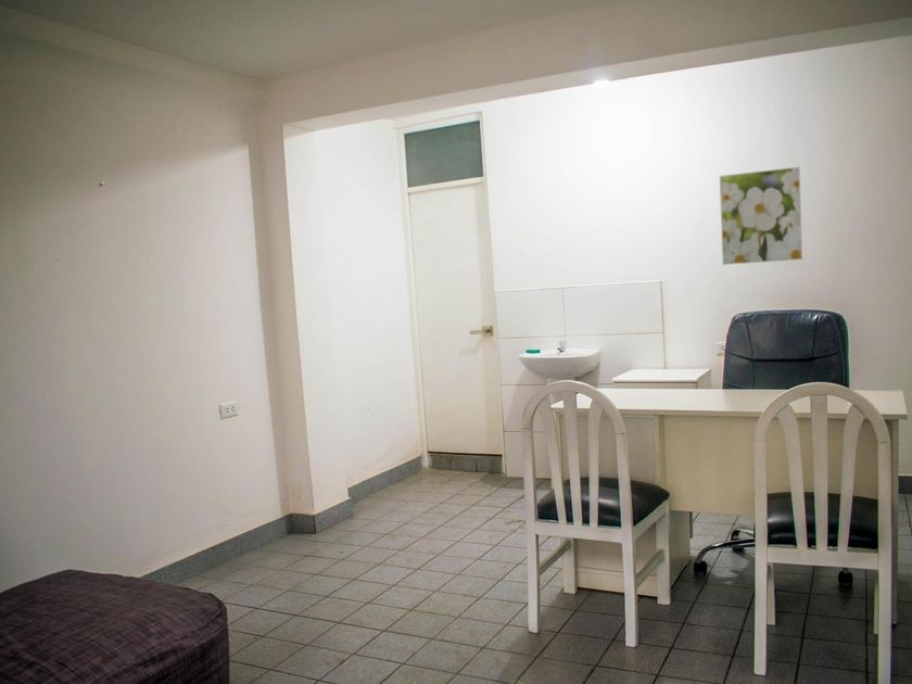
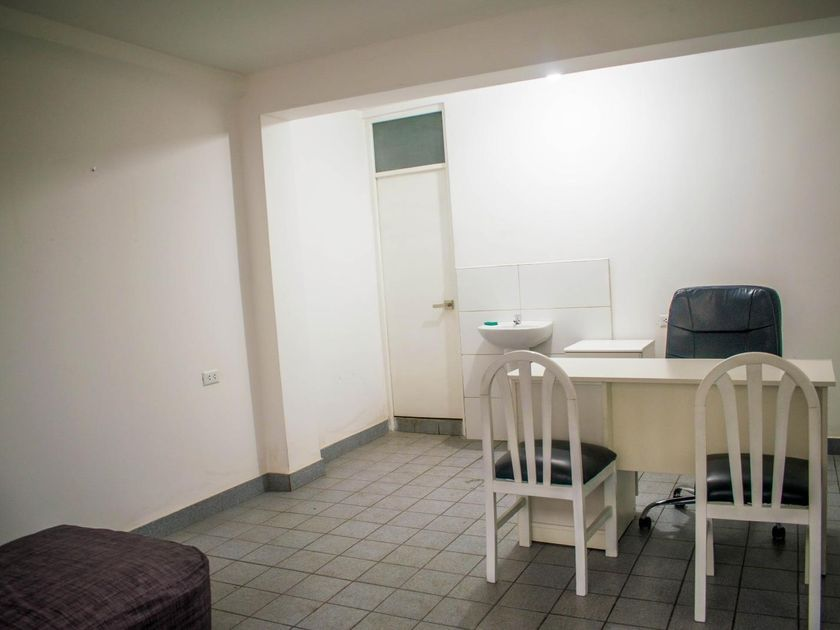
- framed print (760, 217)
